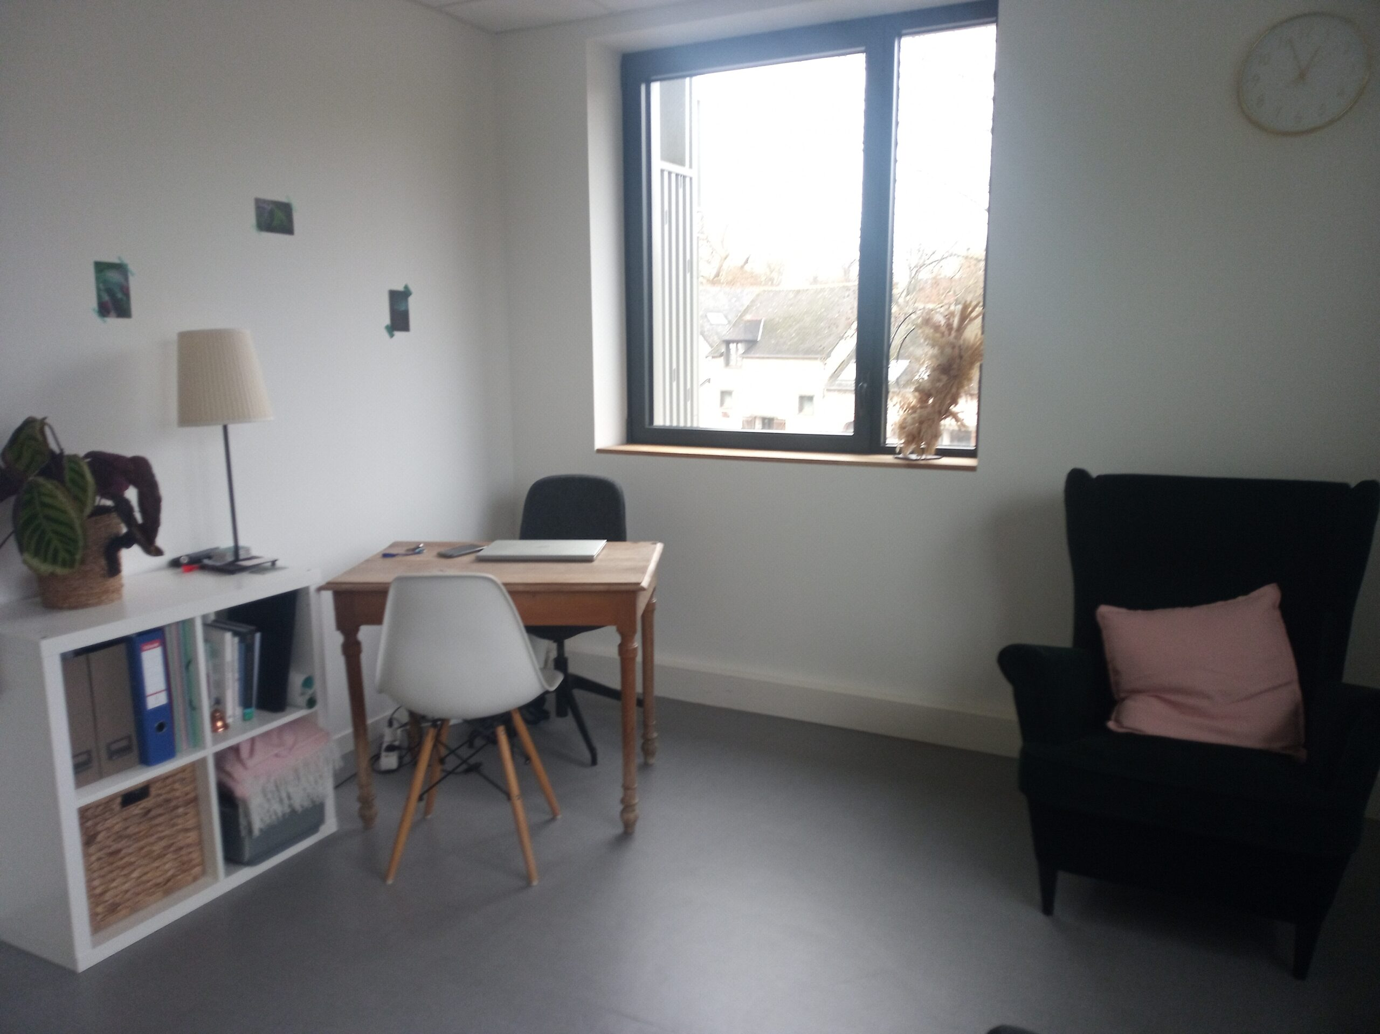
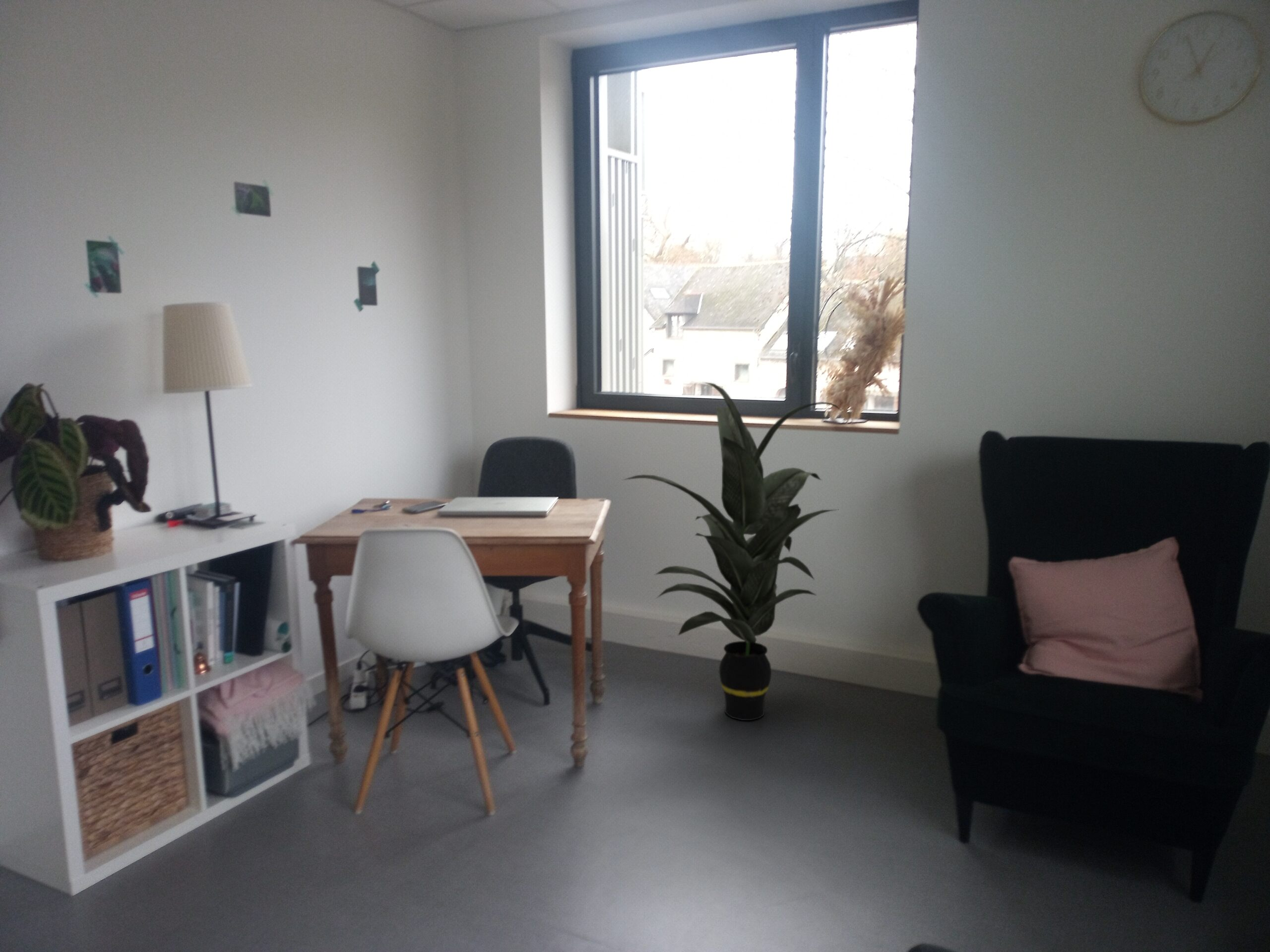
+ indoor plant (739, 549)
